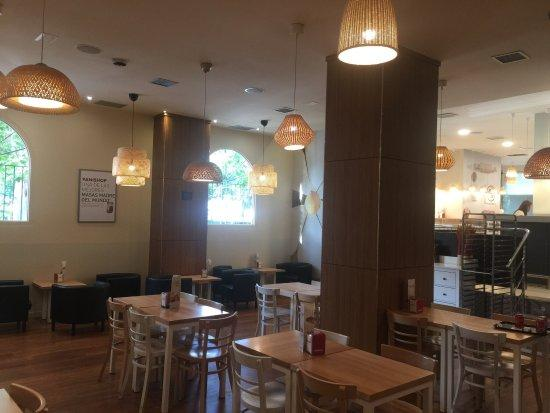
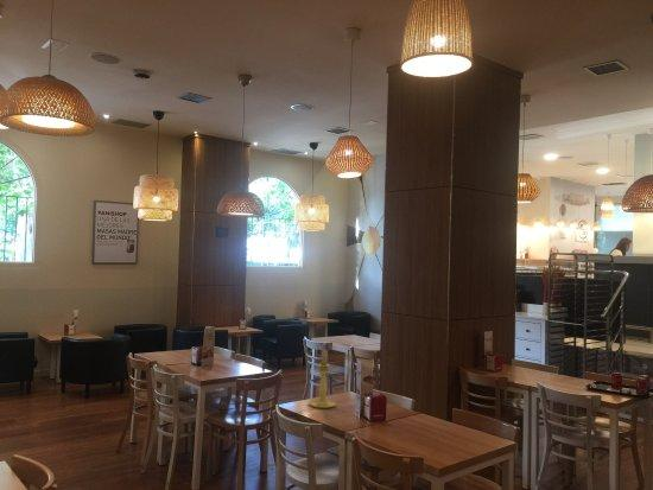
+ candle holder (323, 376)
